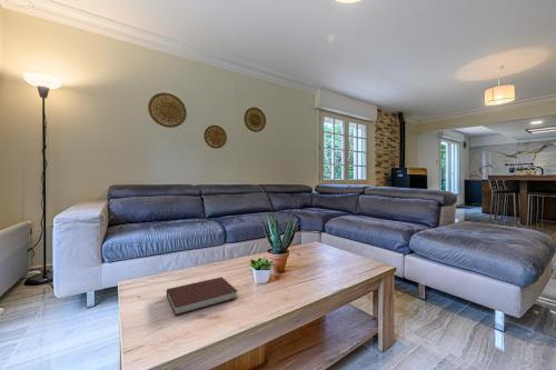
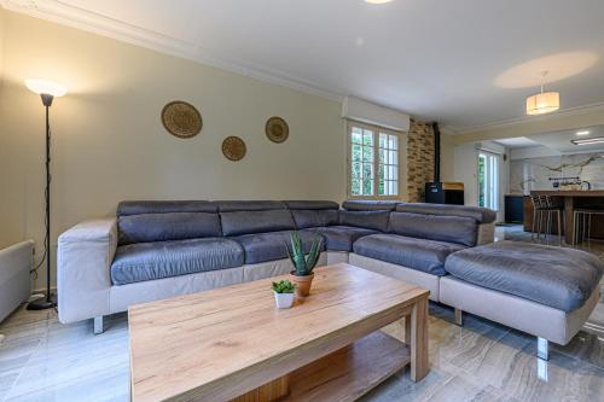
- notebook (201, 293)
